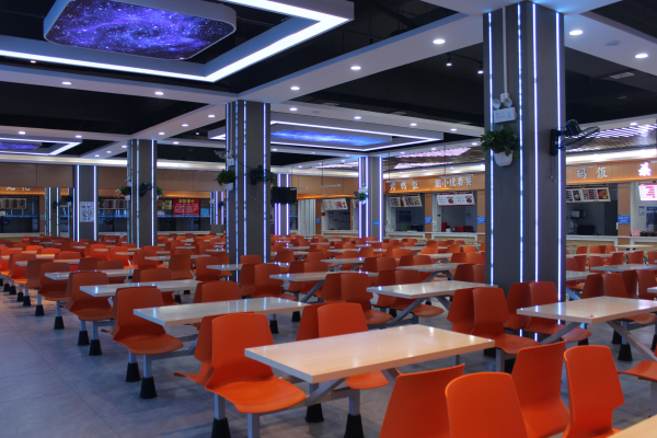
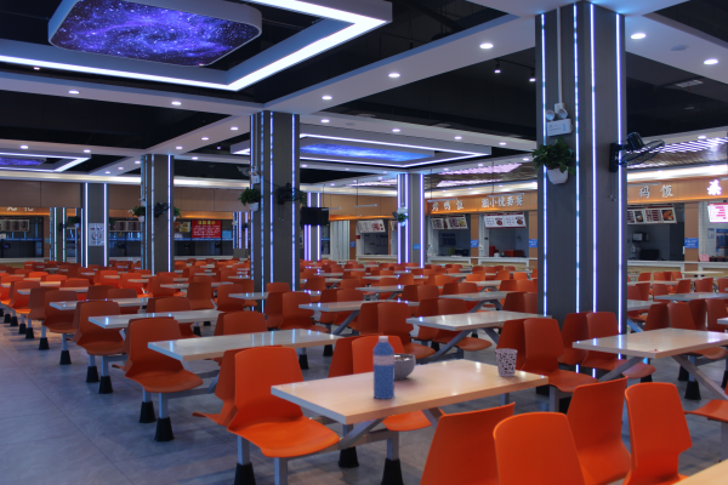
+ water bottle (383, 366)
+ soup bowl (397, 366)
+ cup (506, 363)
